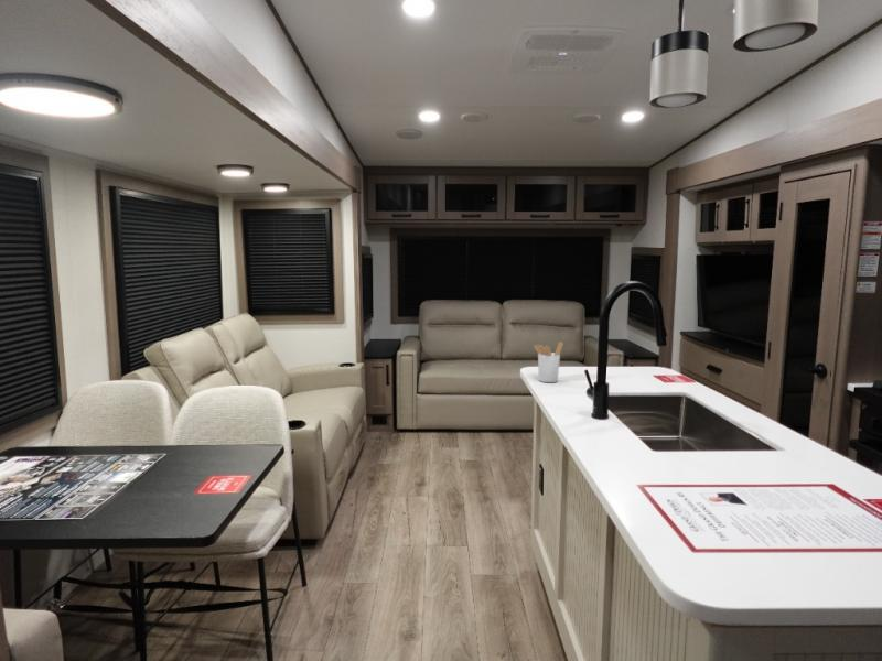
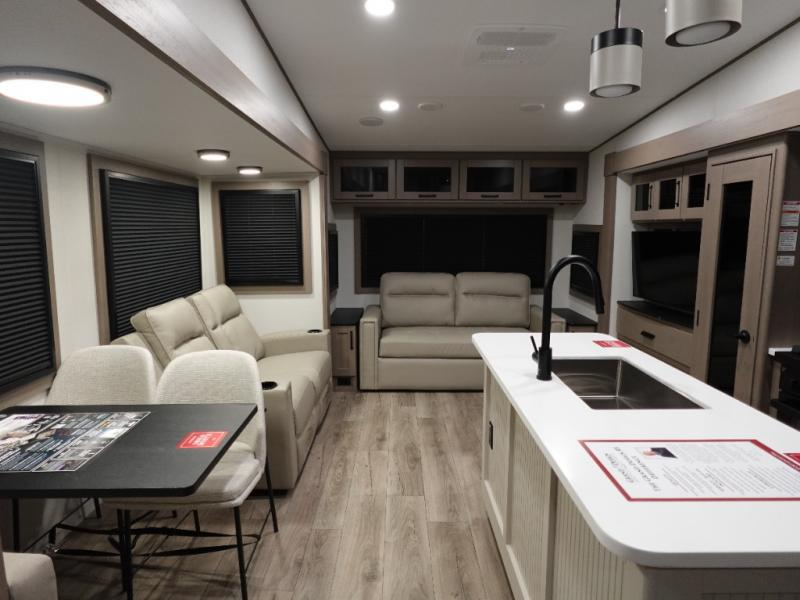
- utensil holder (547, 361)
